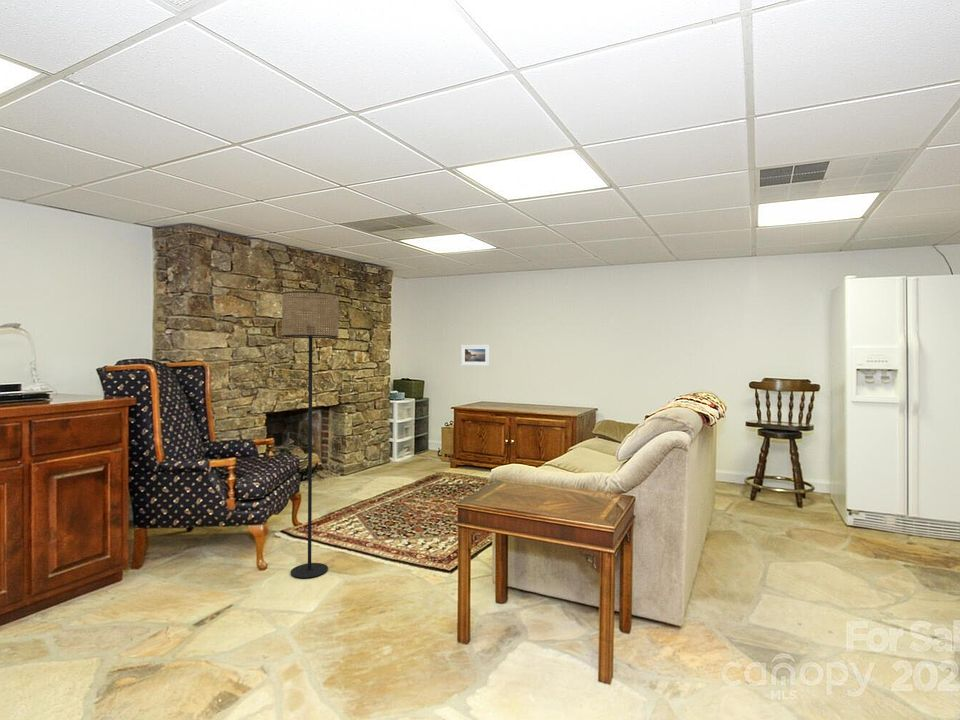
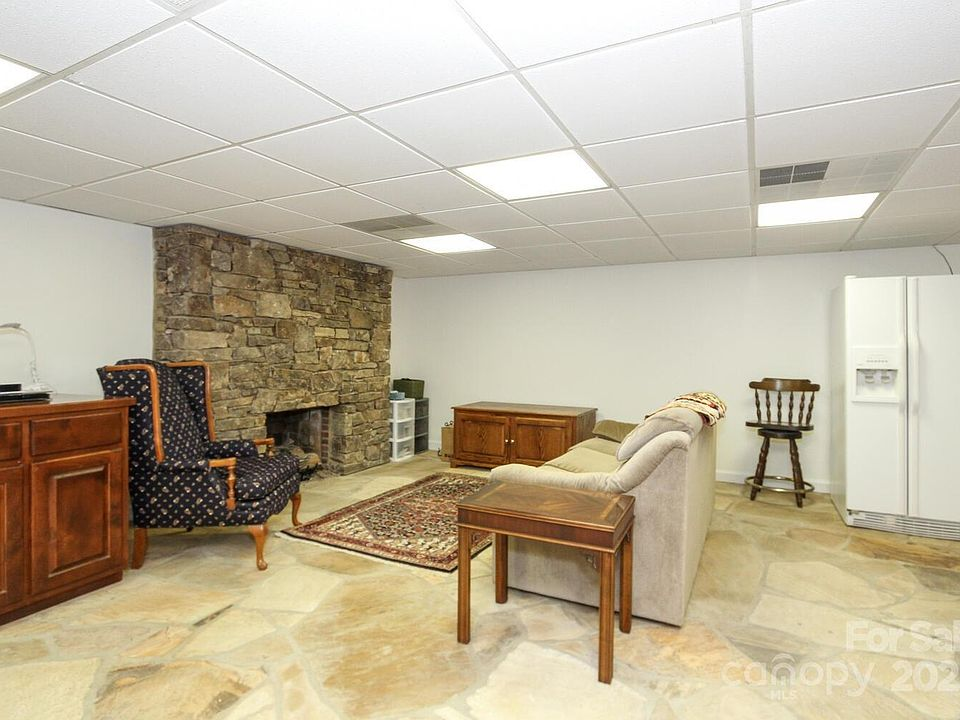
- floor lamp (310, 432)
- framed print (475, 355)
